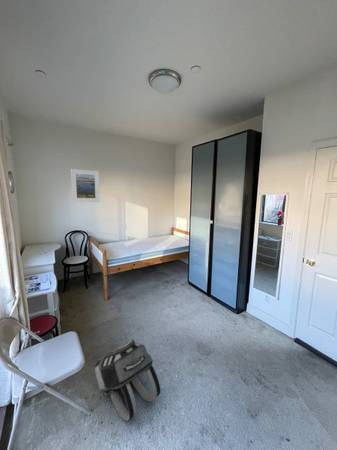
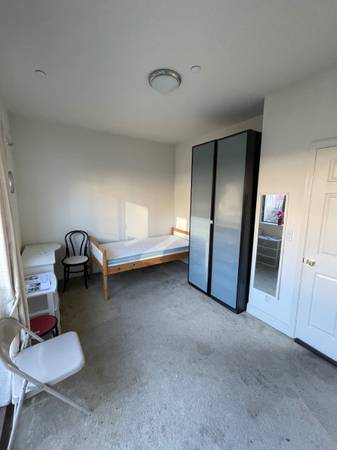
- backpack (125, 368)
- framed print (85, 186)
